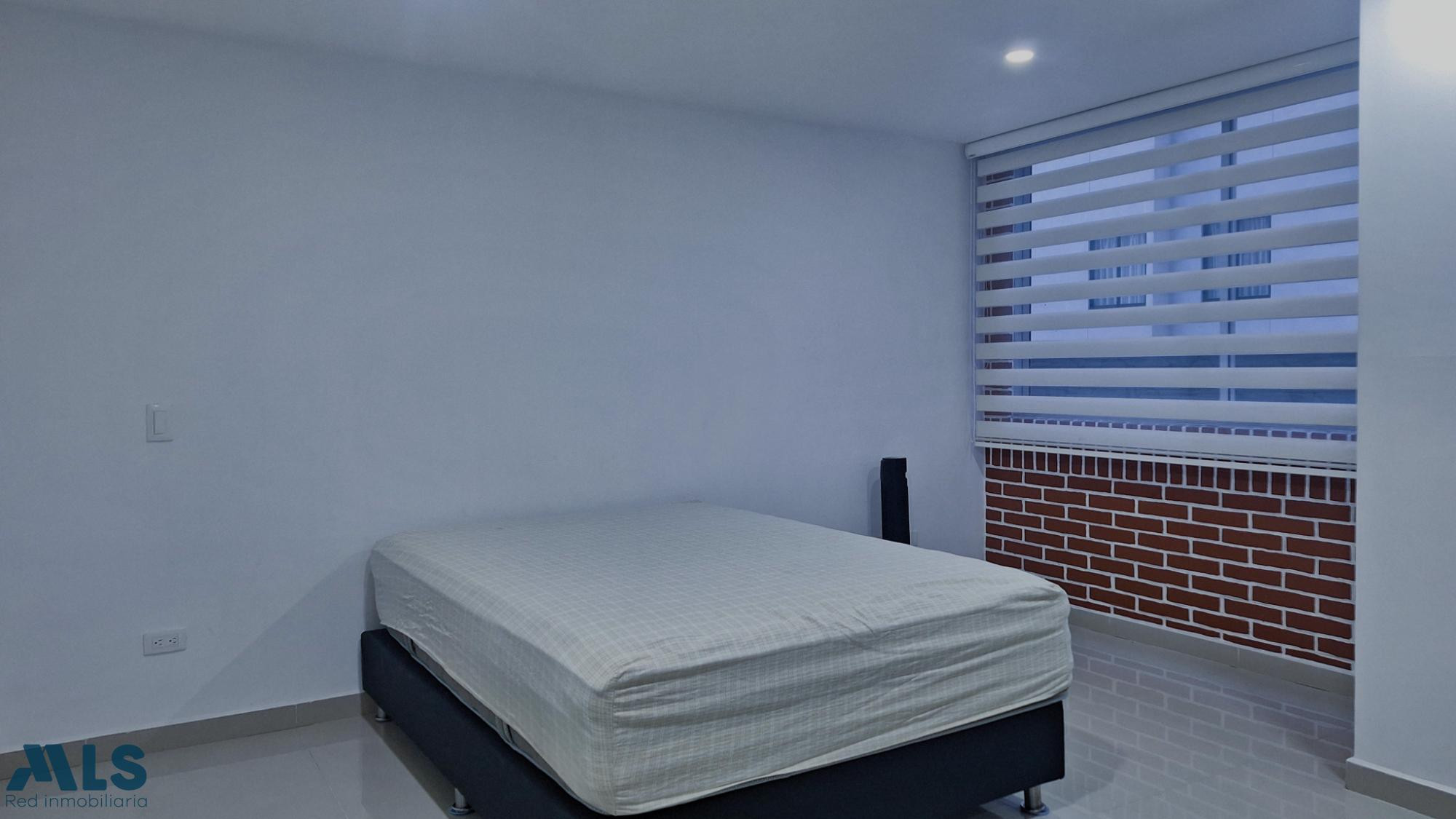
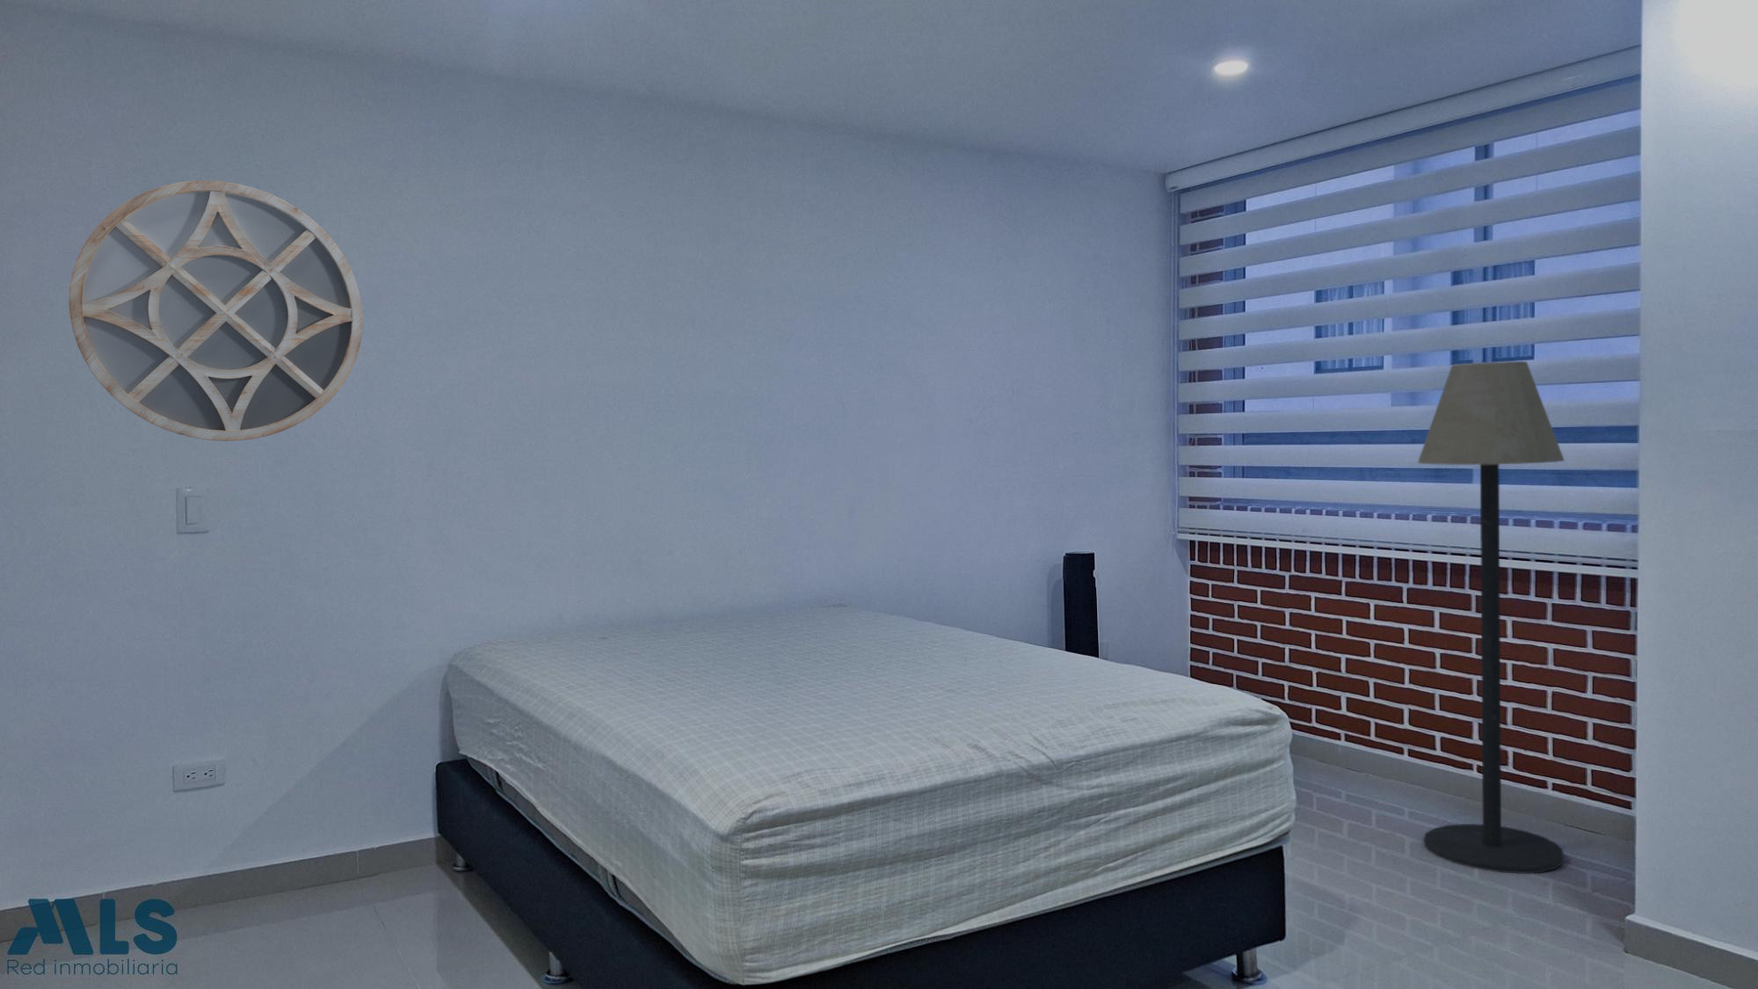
+ floor lamp (1490, 610)
+ home mirror (223, 312)
